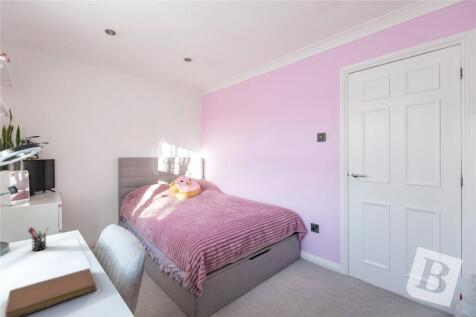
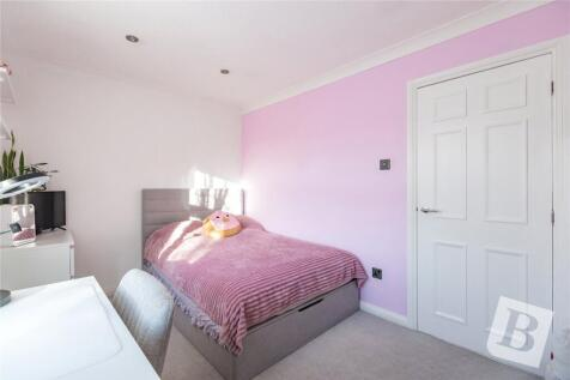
- notebook (54, 289)
- pen holder (38, 237)
